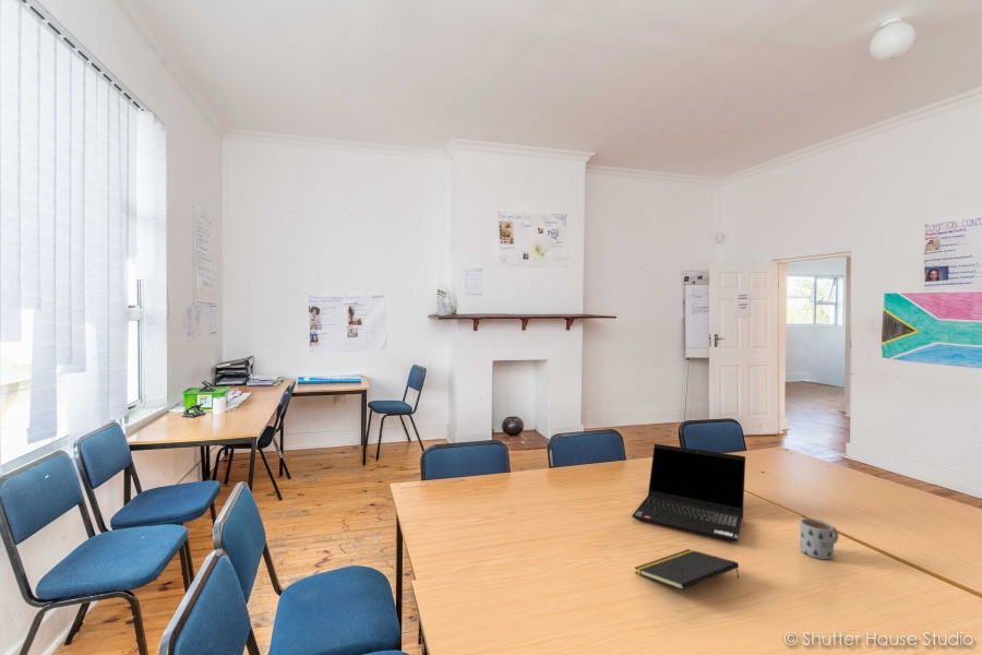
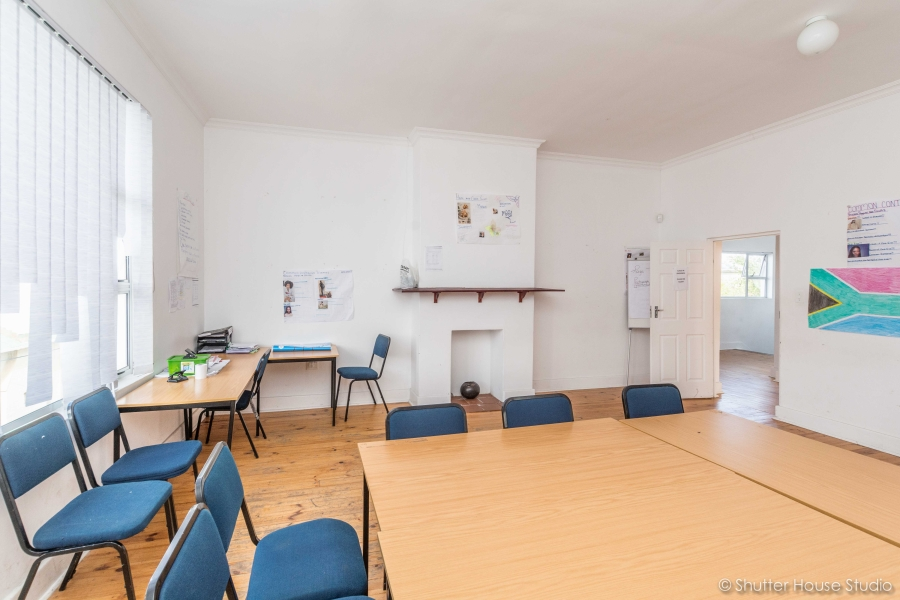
- laptop computer (690, 487)
- mug (821, 537)
- notepad (685, 567)
